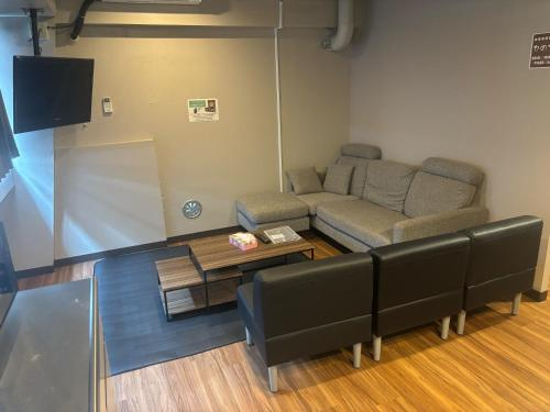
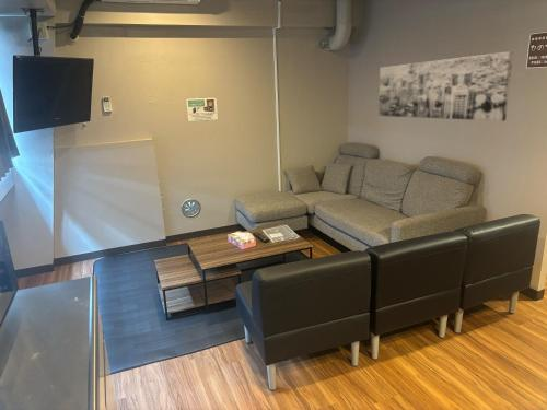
+ wall art (432, 90)
